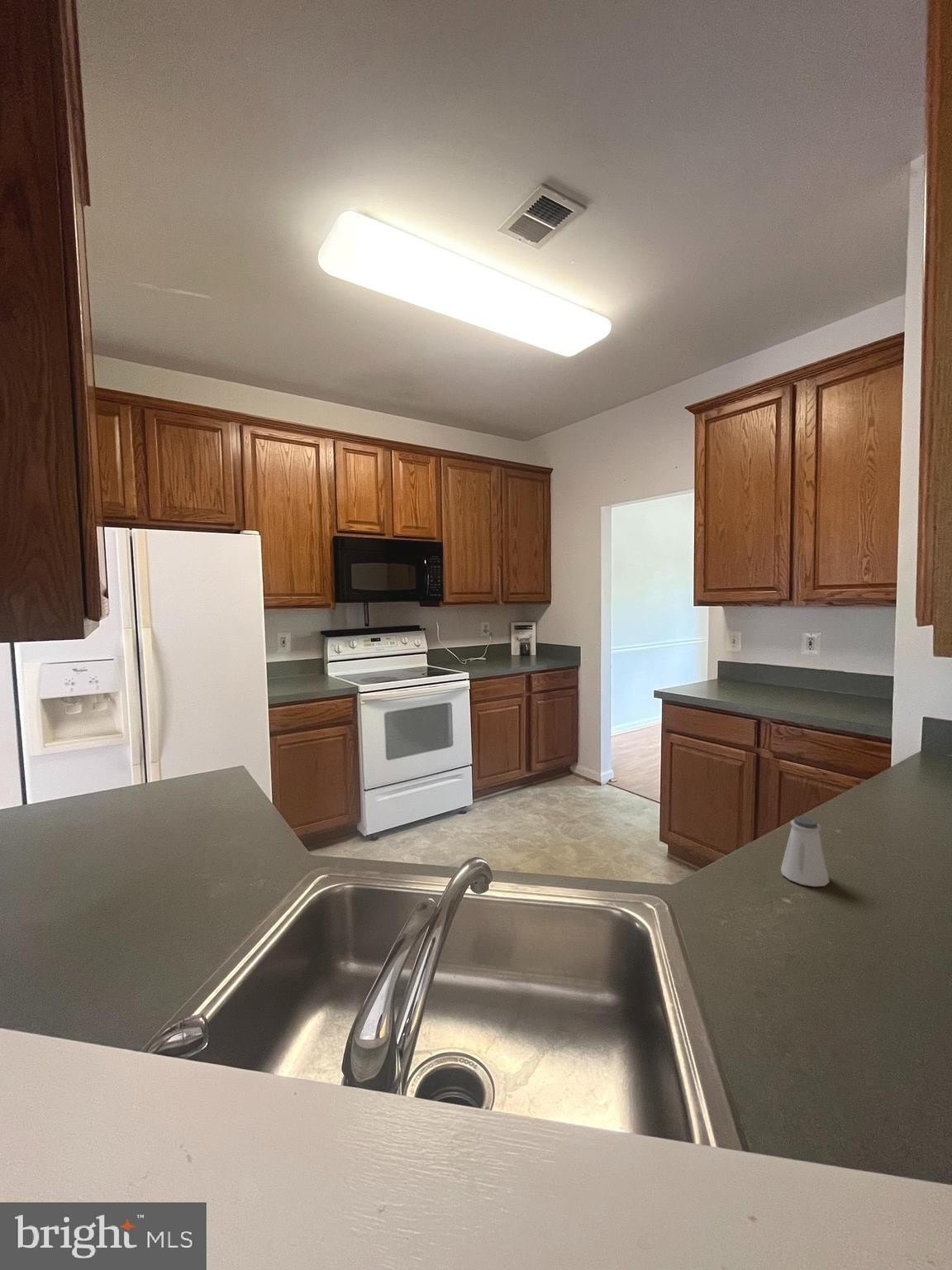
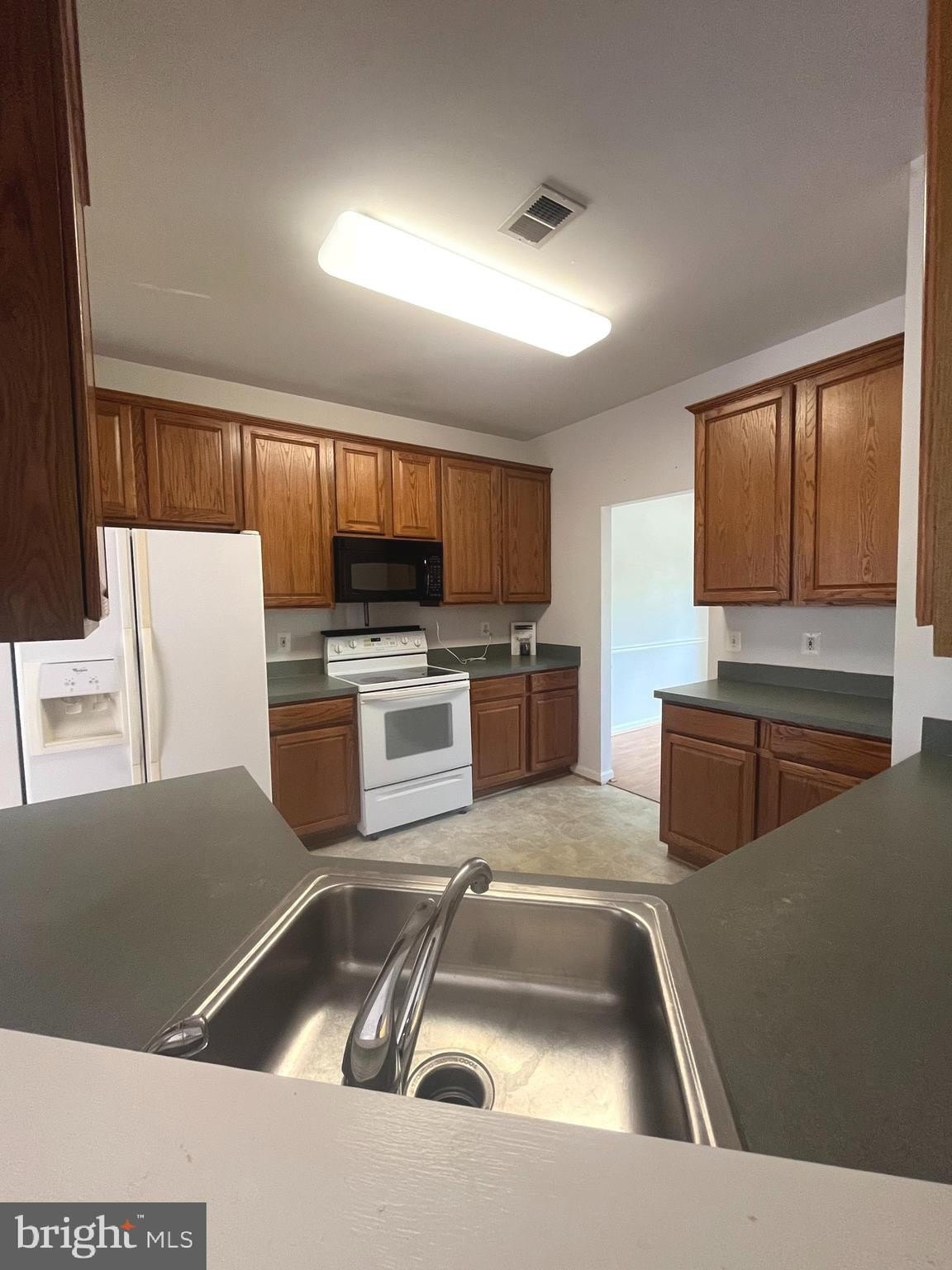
- saltshaker (805, 847)
